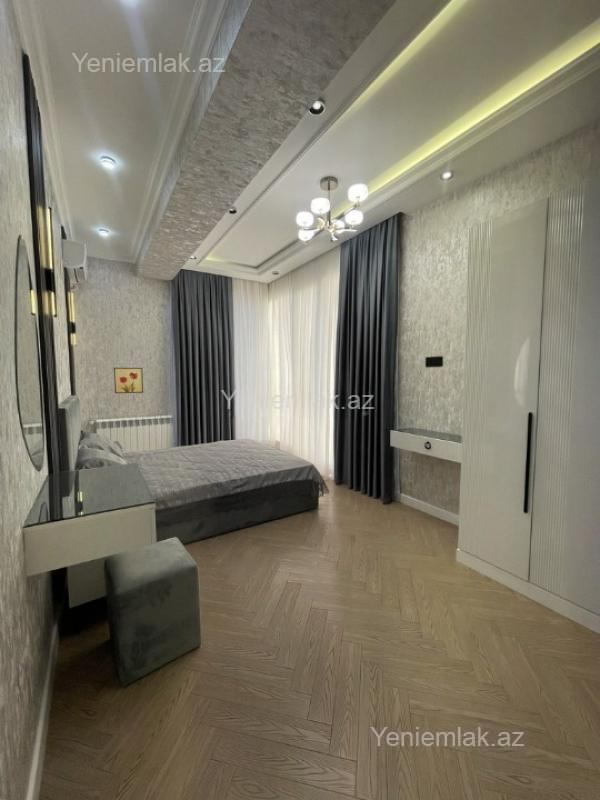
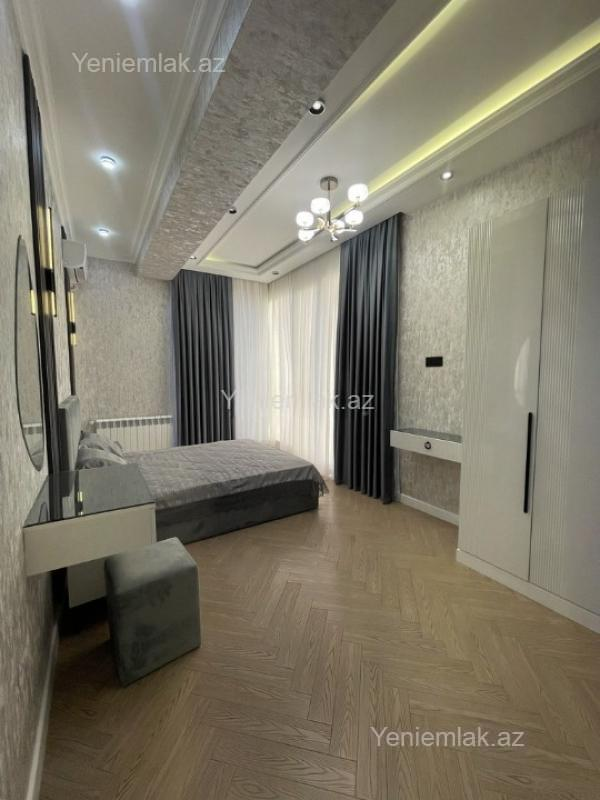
- wall art (128, 380)
